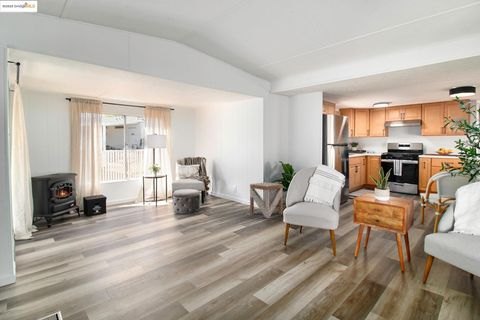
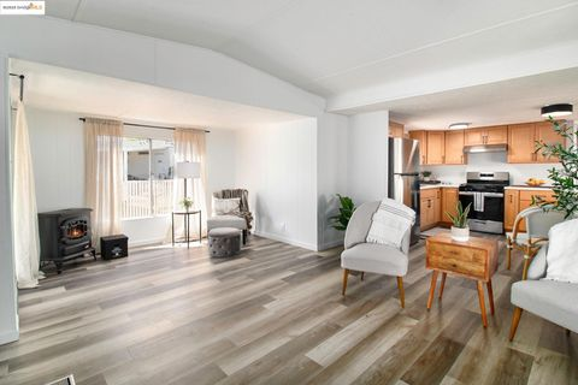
- side table (266, 199)
